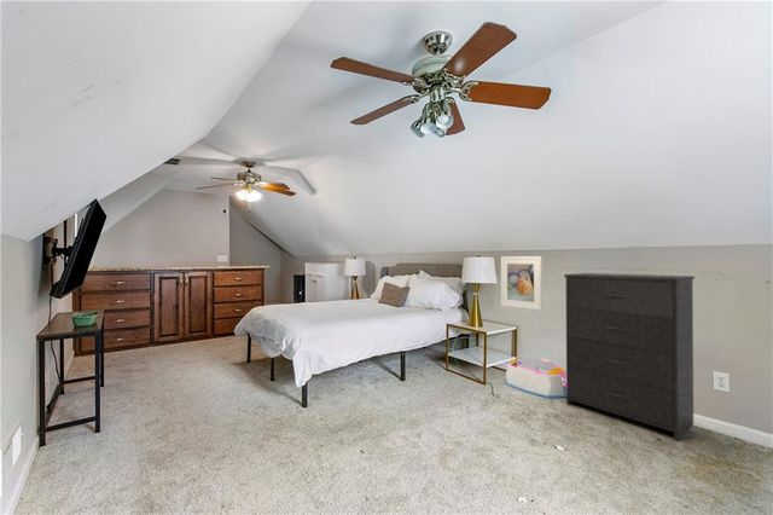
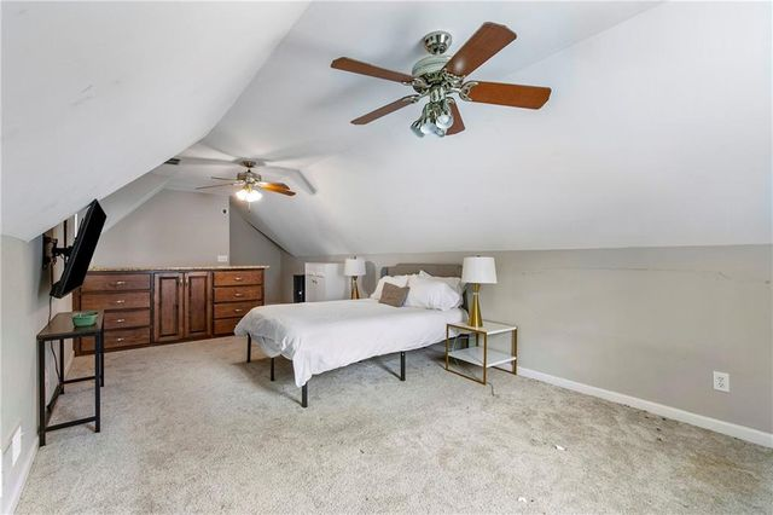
- dresser (624, 345)
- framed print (519, 282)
- storage bin (536, 374)
